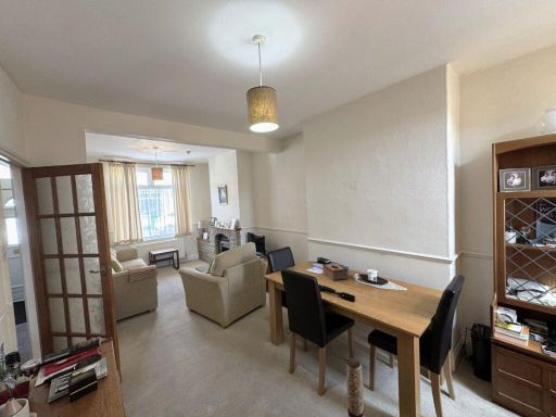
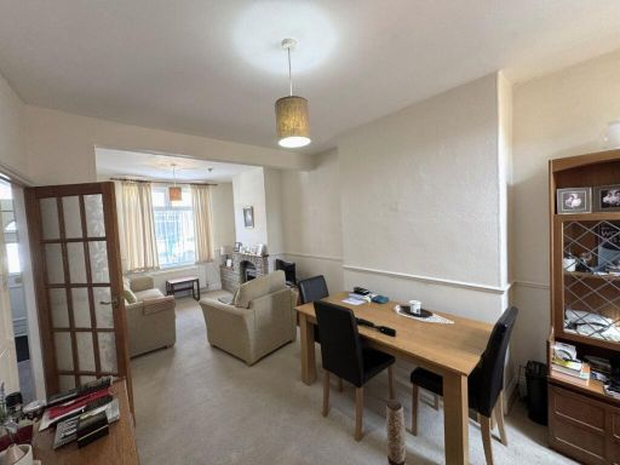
- tissue box (334, 270)
